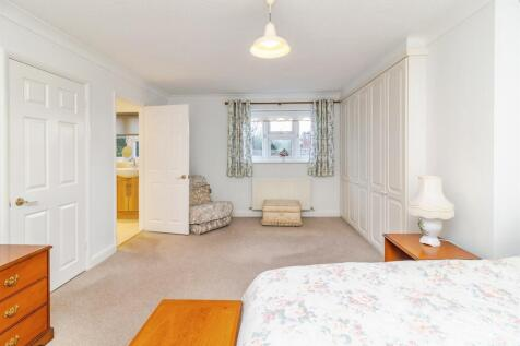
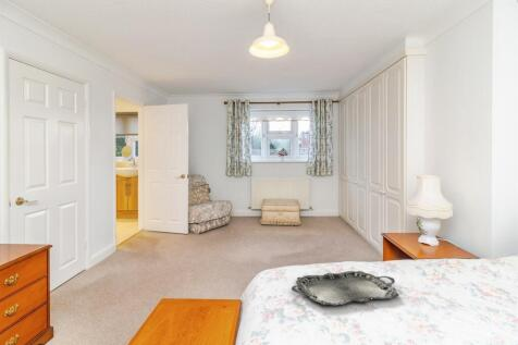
+ serving tray (344, 285)
